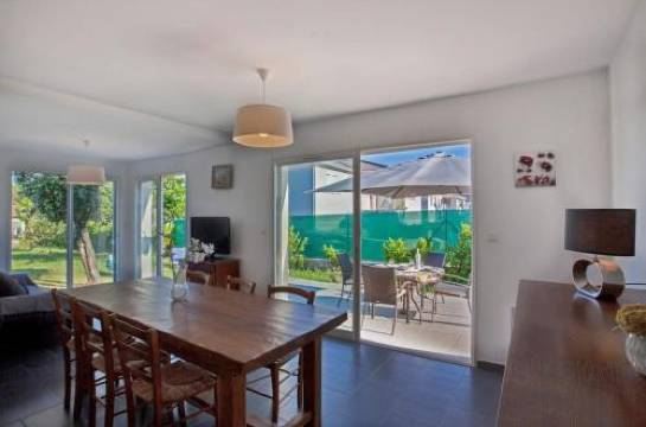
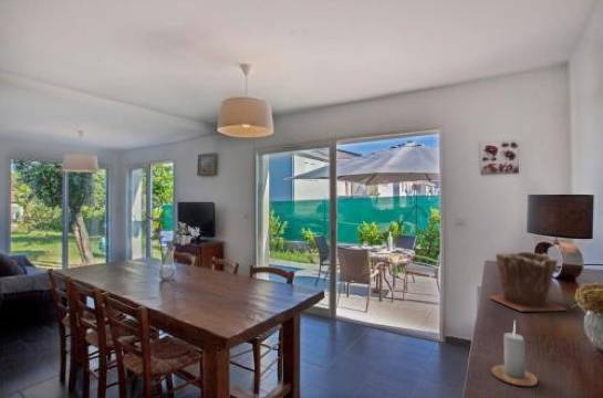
+ candle (513, 347)
+ plant pot (526, 279)
